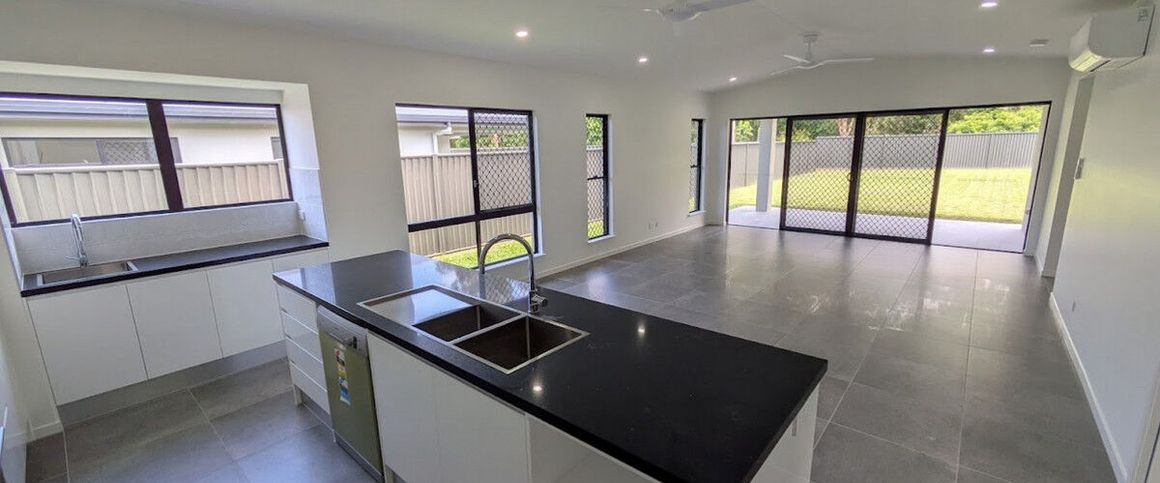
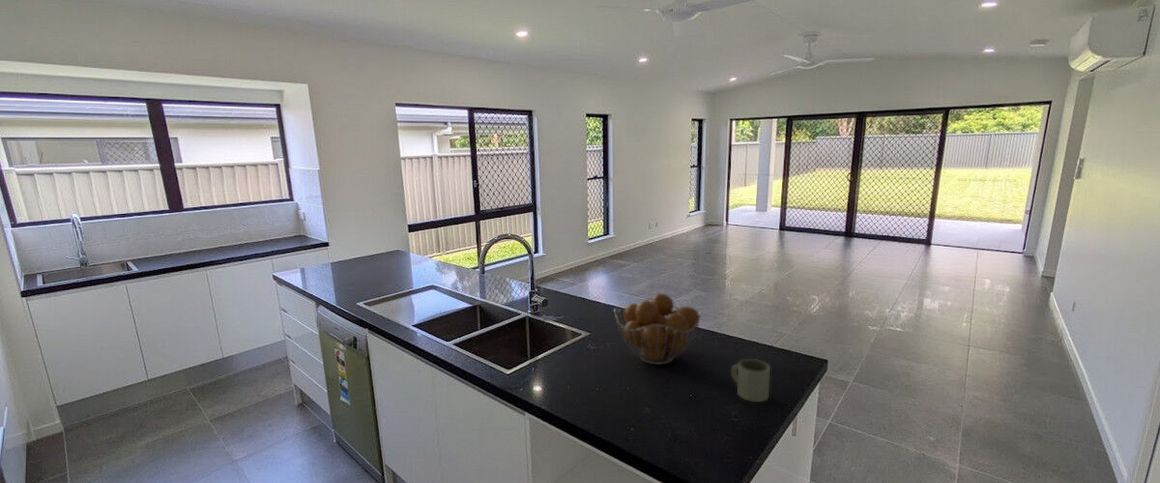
+ fruit basket (656, 328)
+ mug (748, 377)
